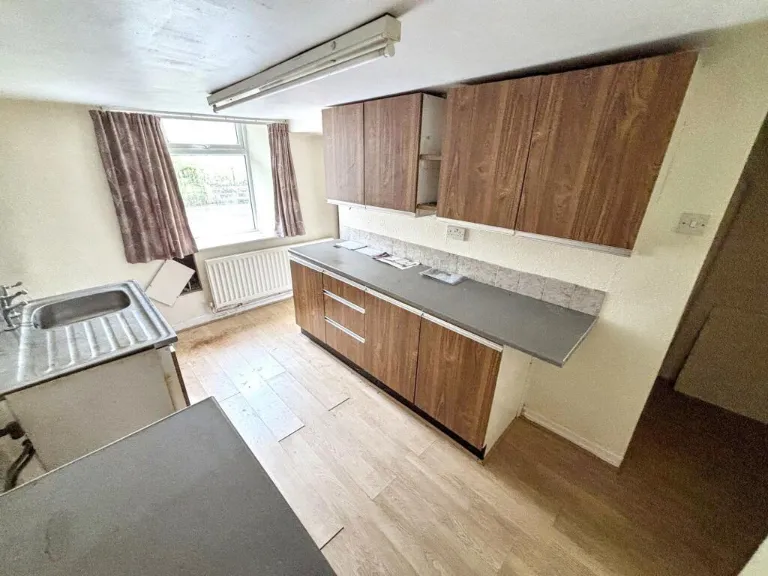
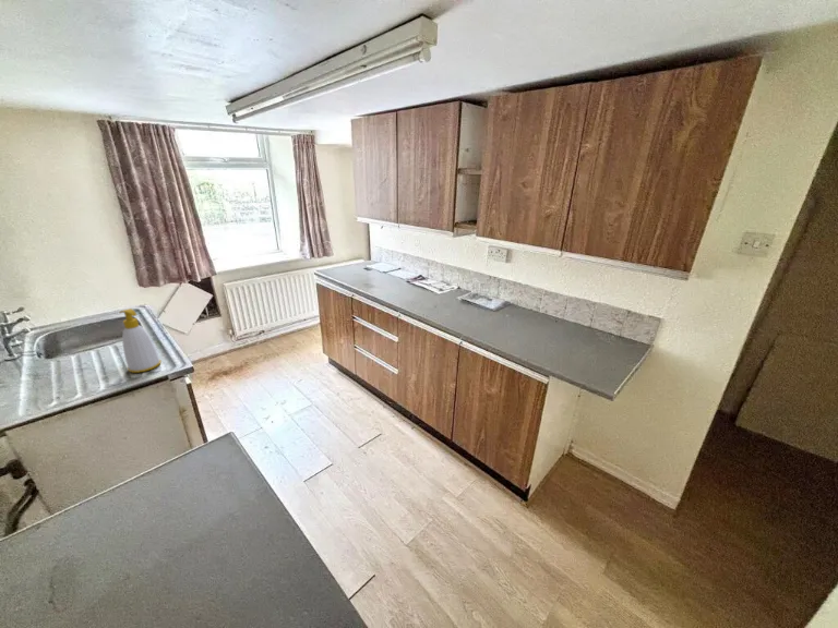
+ soap bottle (136, 339)
